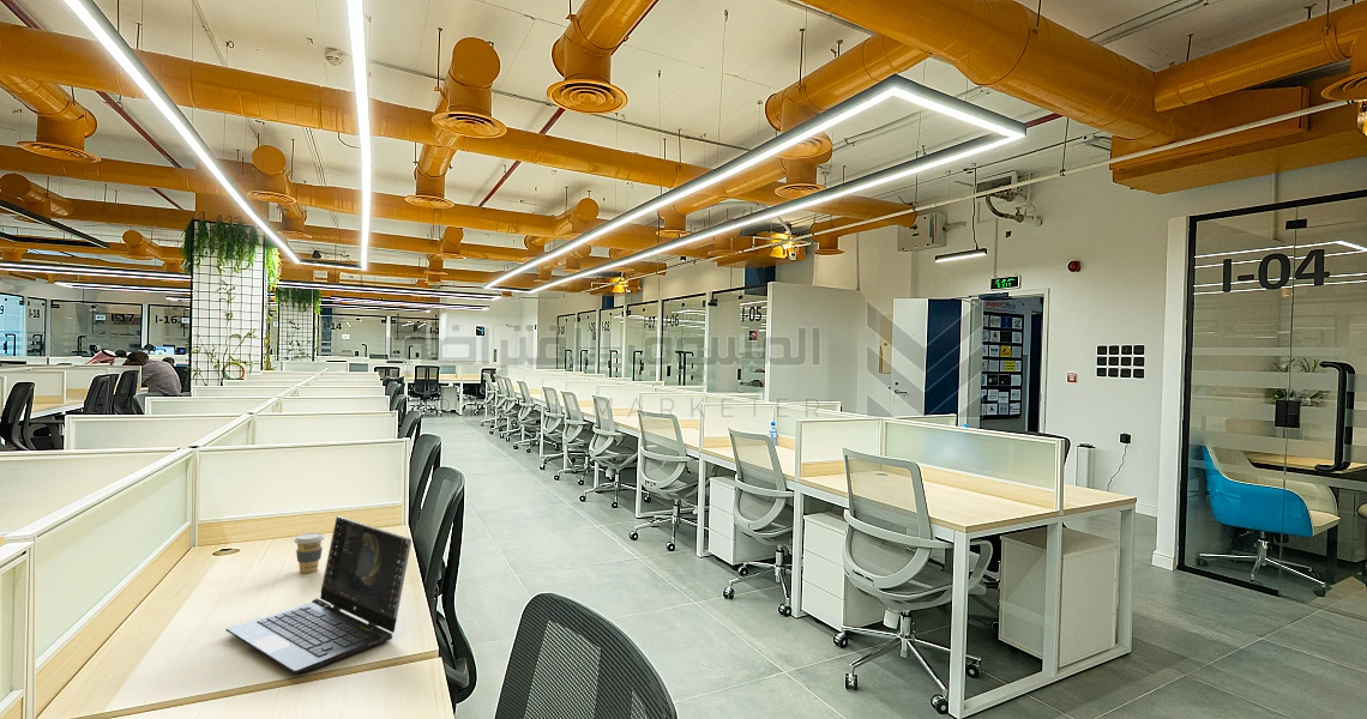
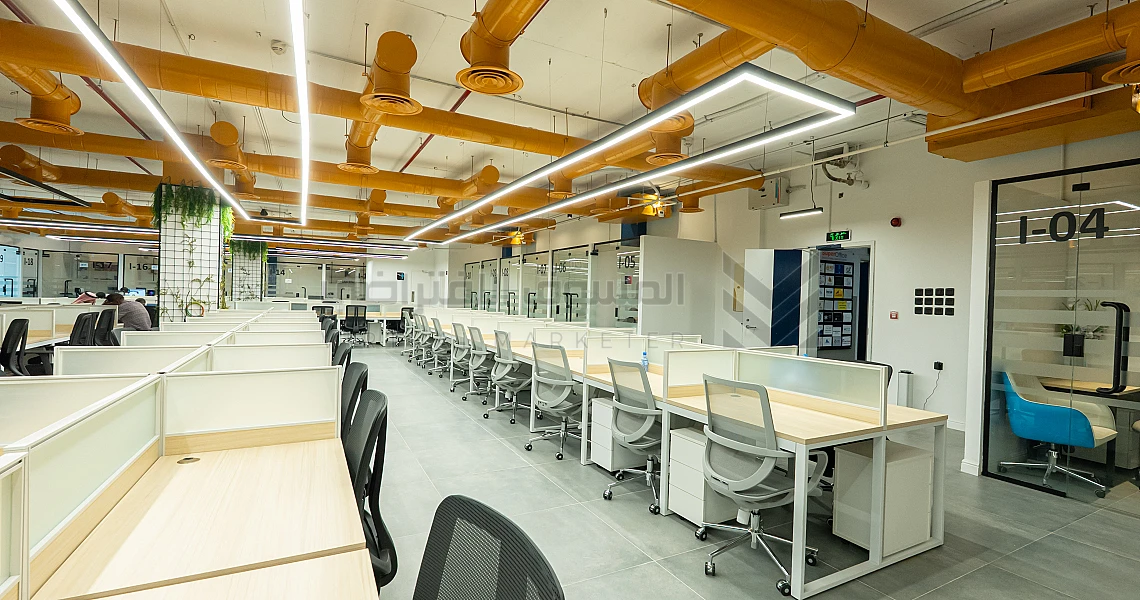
- laptop computer (321, 586)
- coffee cup (308, 552)
